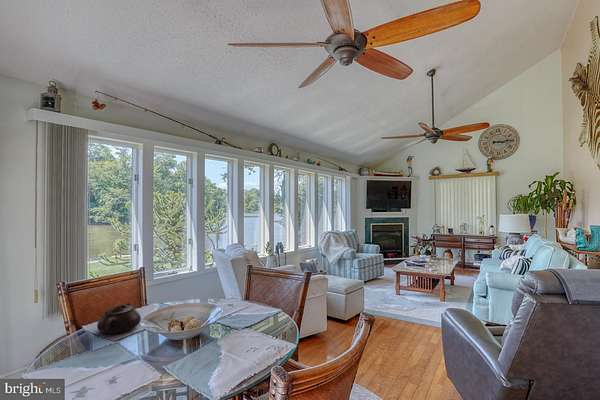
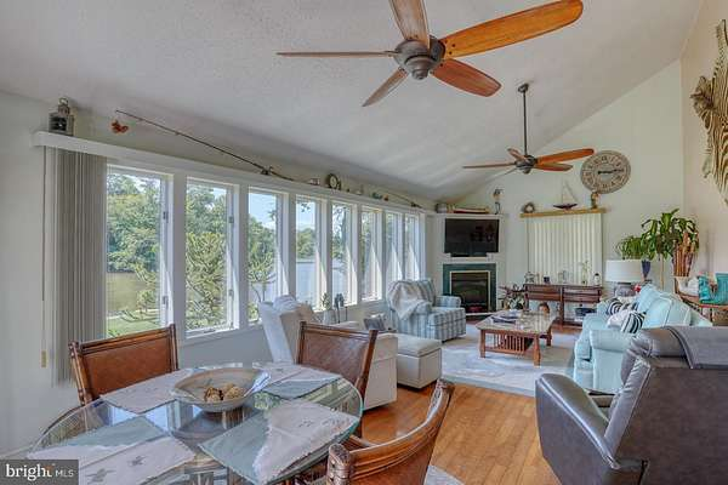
- teapot (118, 316)
